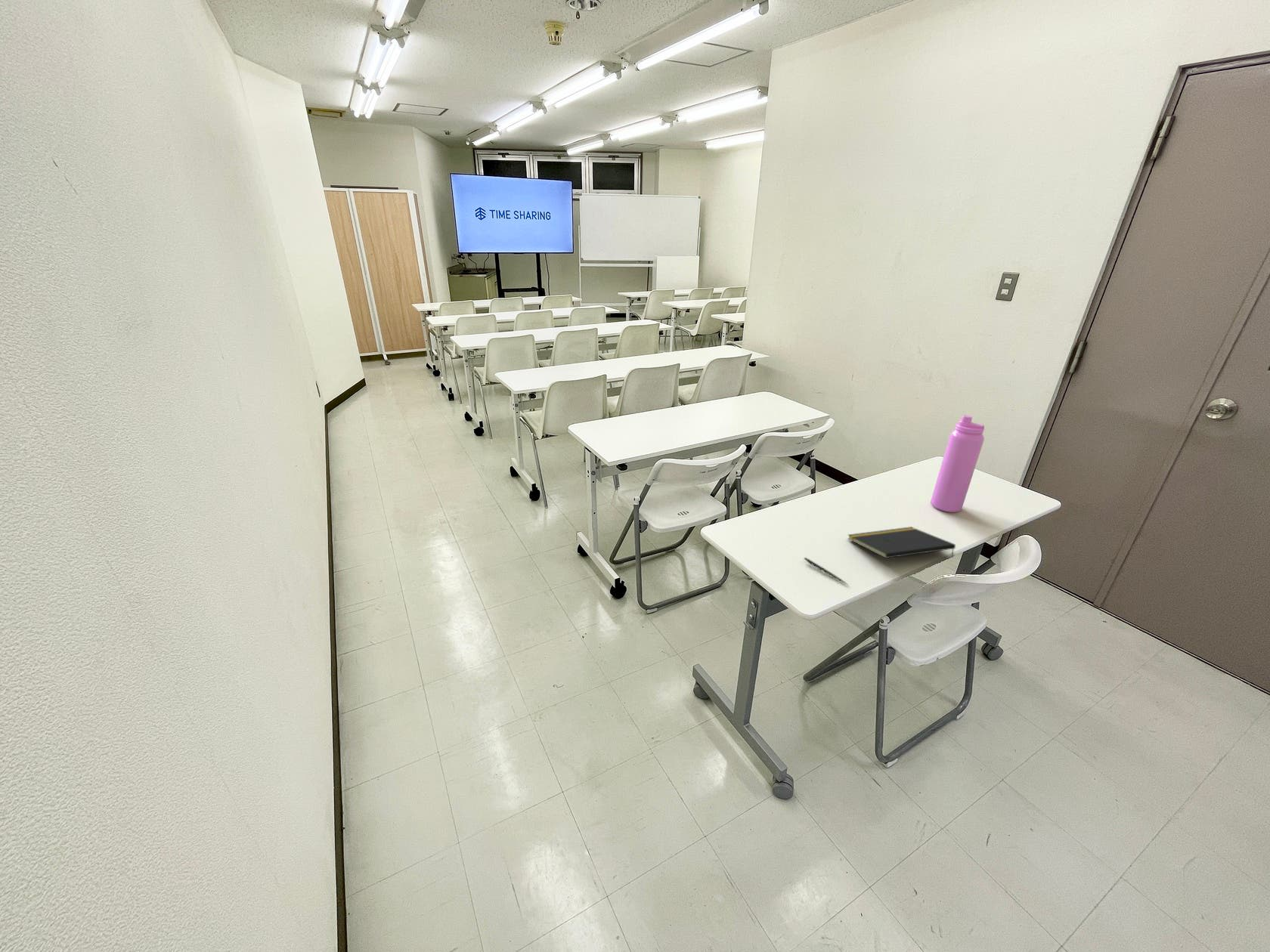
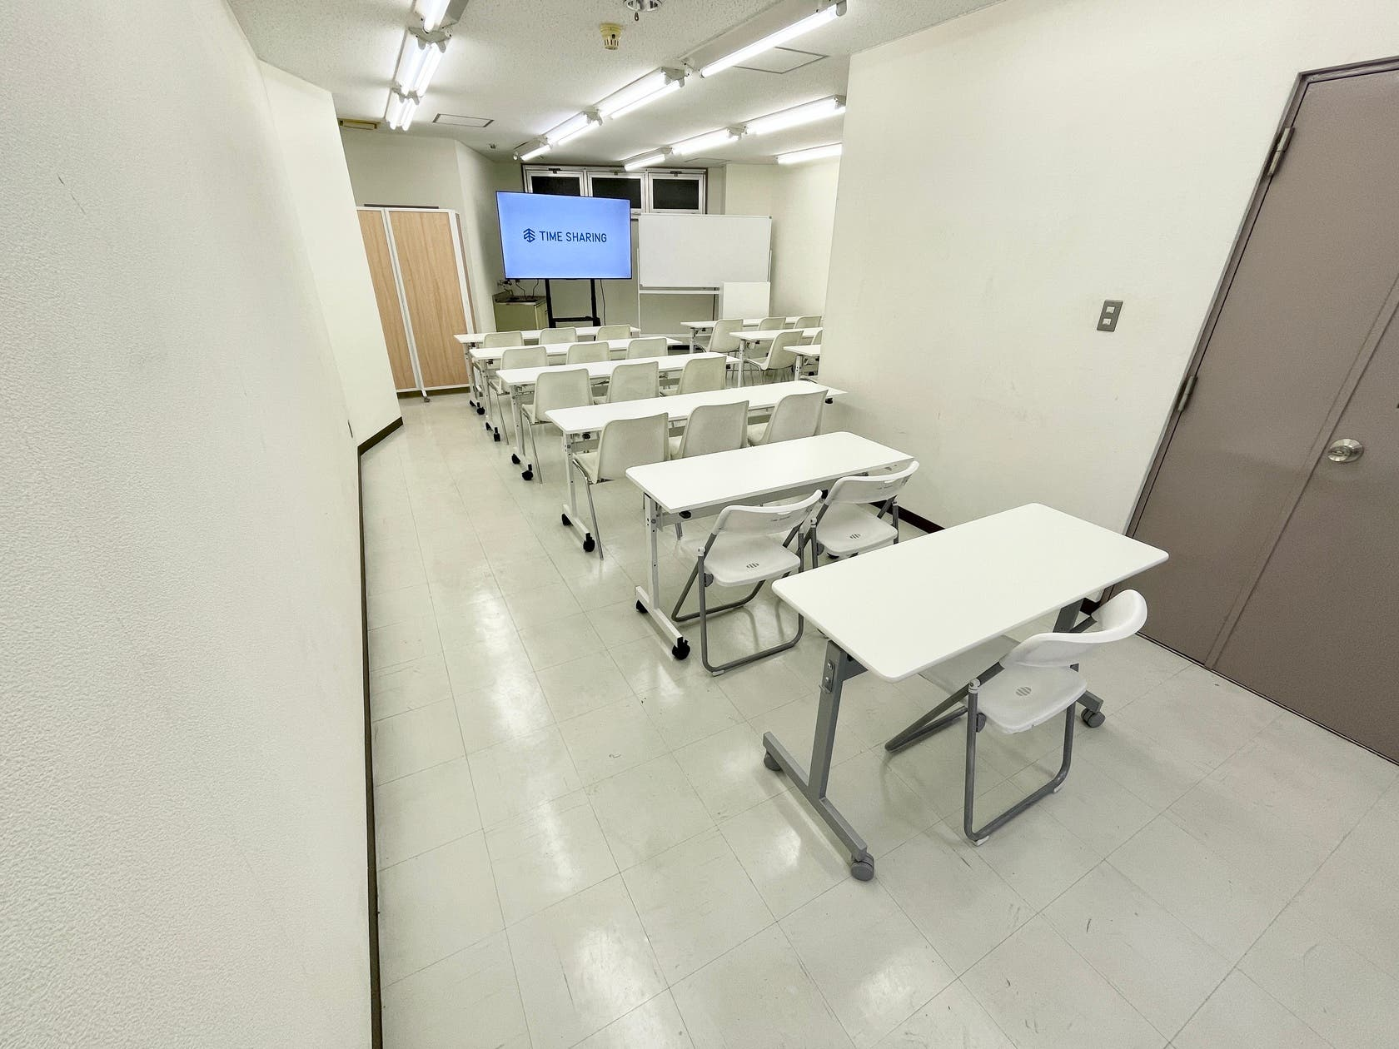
- pen (826, 570)
- water bottle (959, 463)
- notepad (899, 541)
